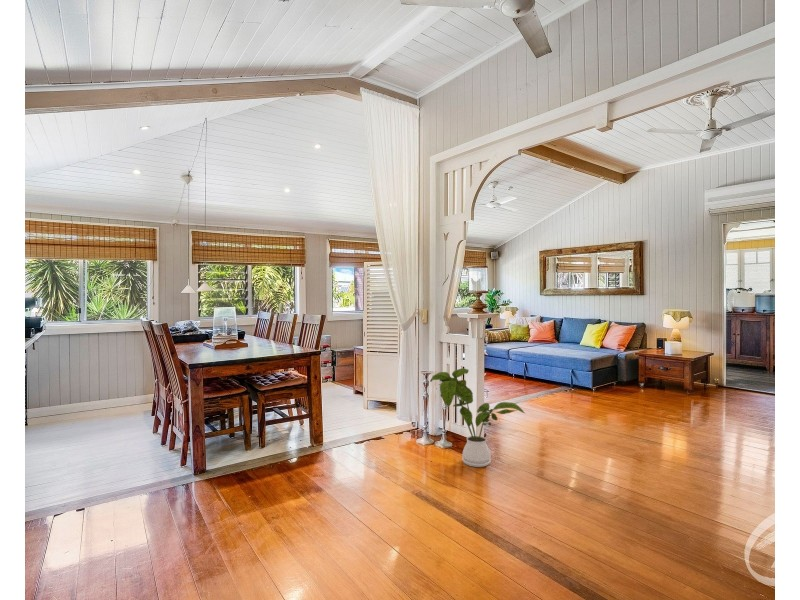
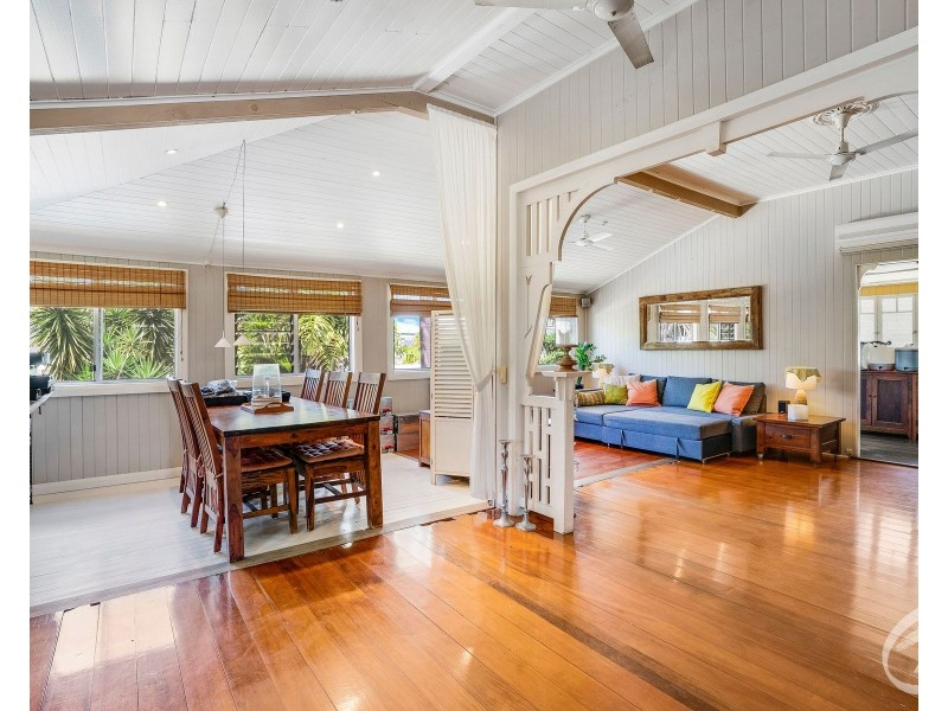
- house plant (468, 417)
